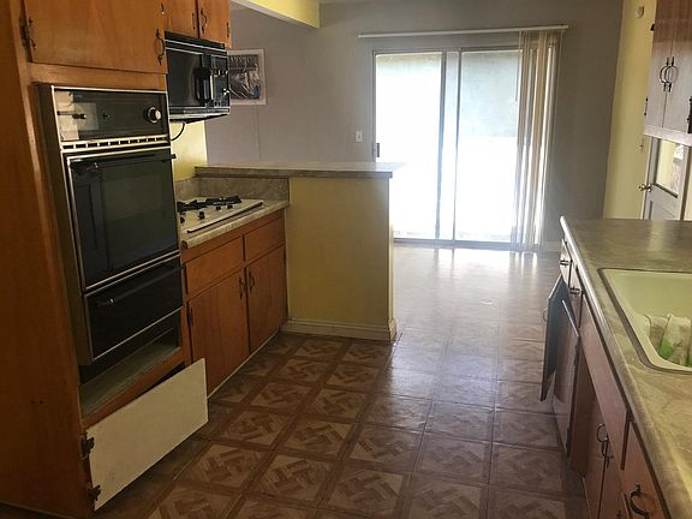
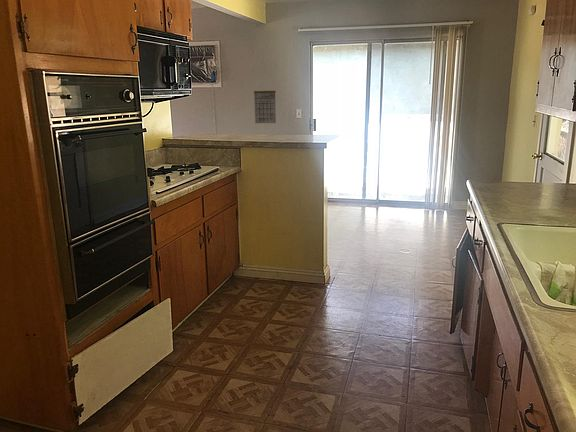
+ calendar (265, 103)
